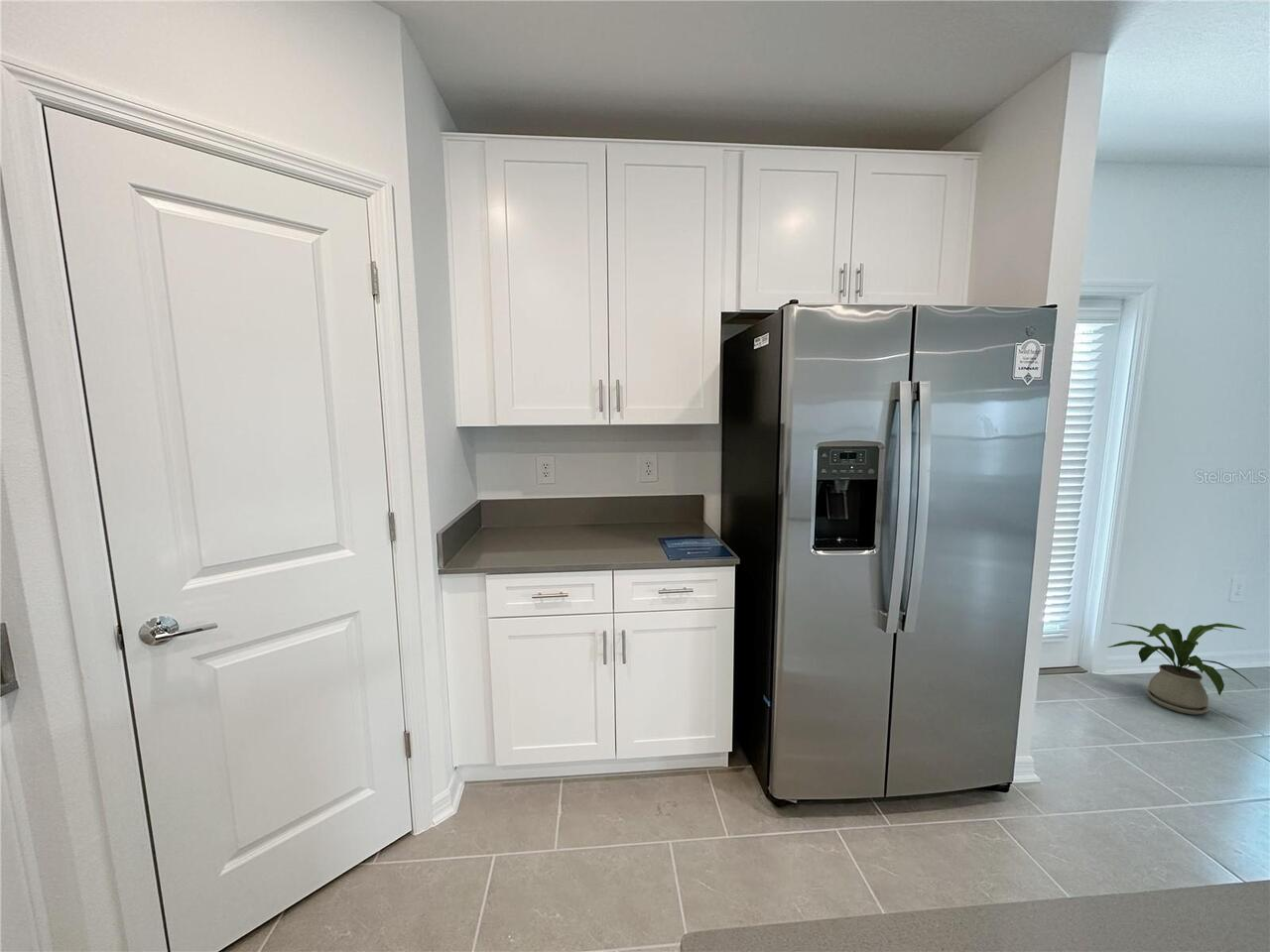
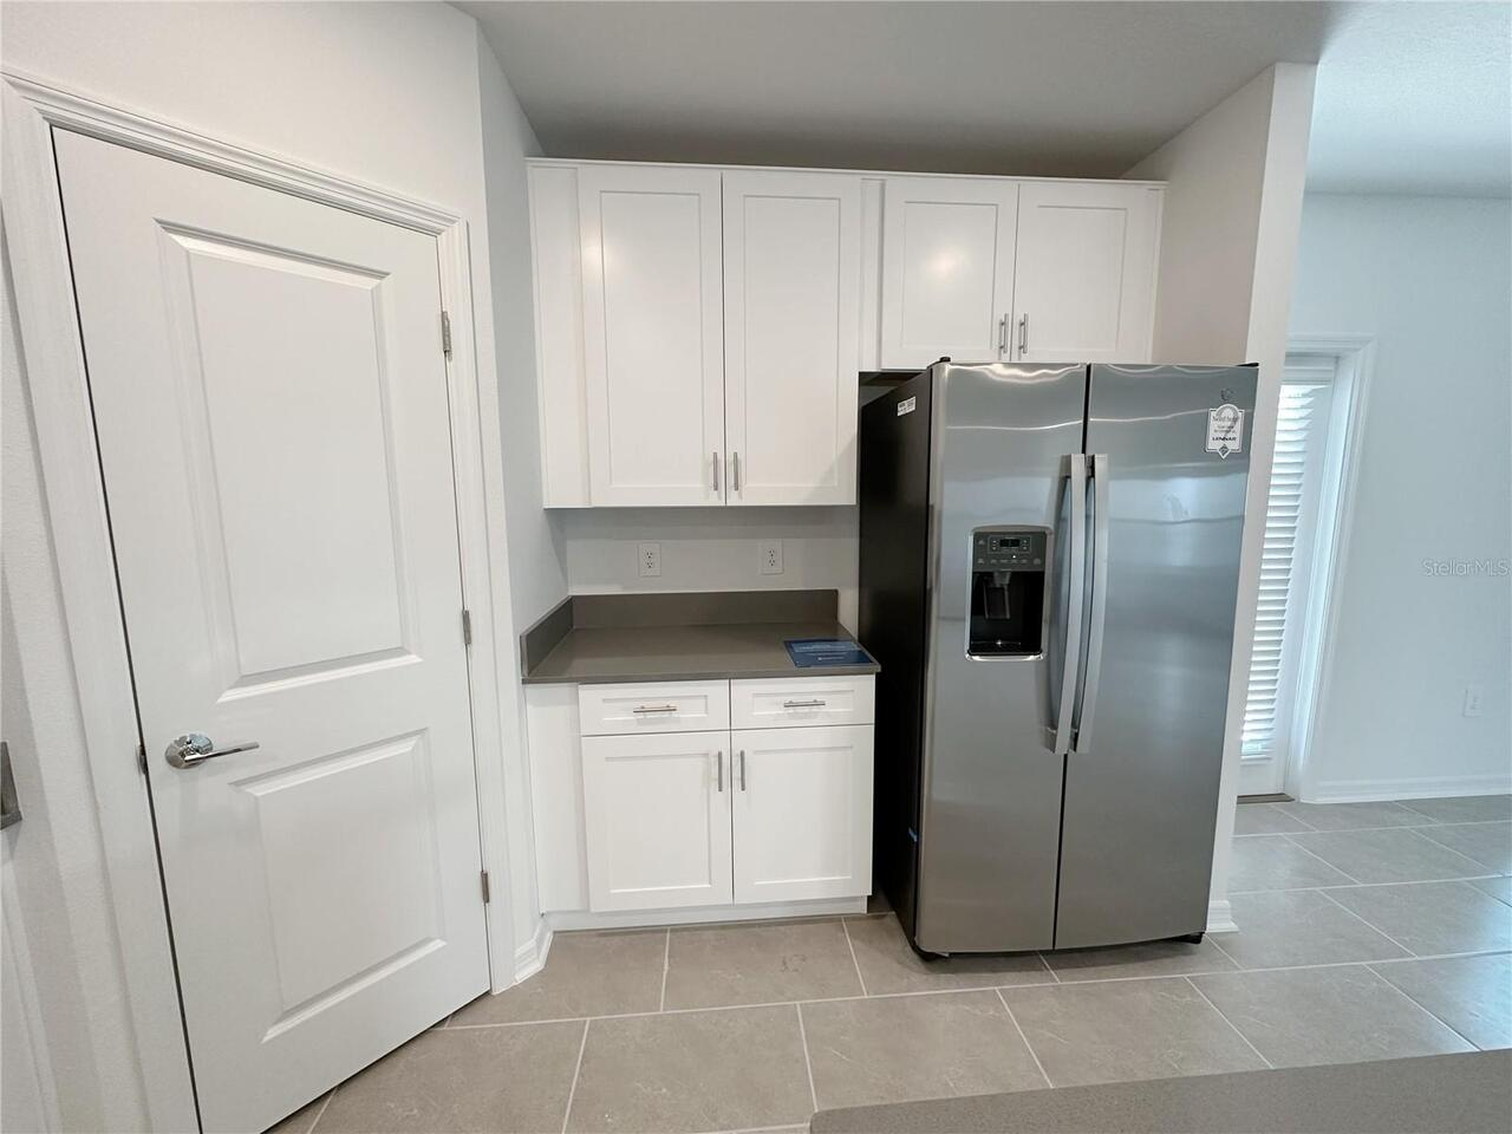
- house plant (1173, 655)
